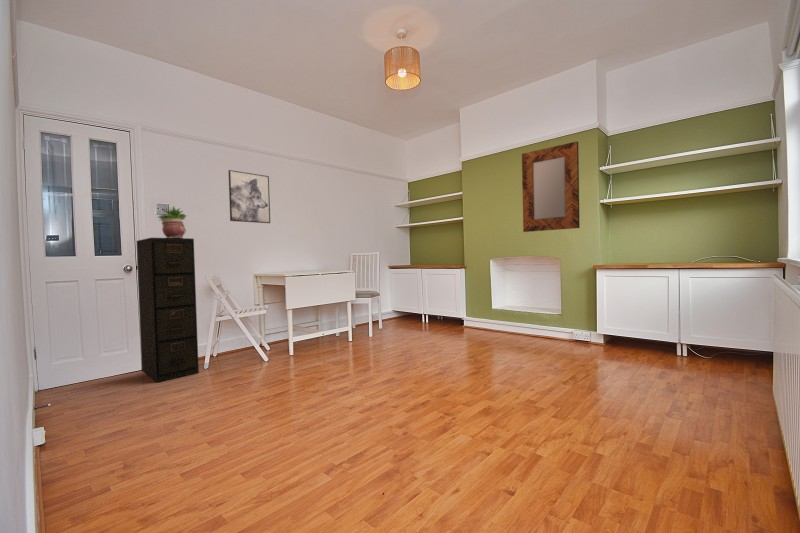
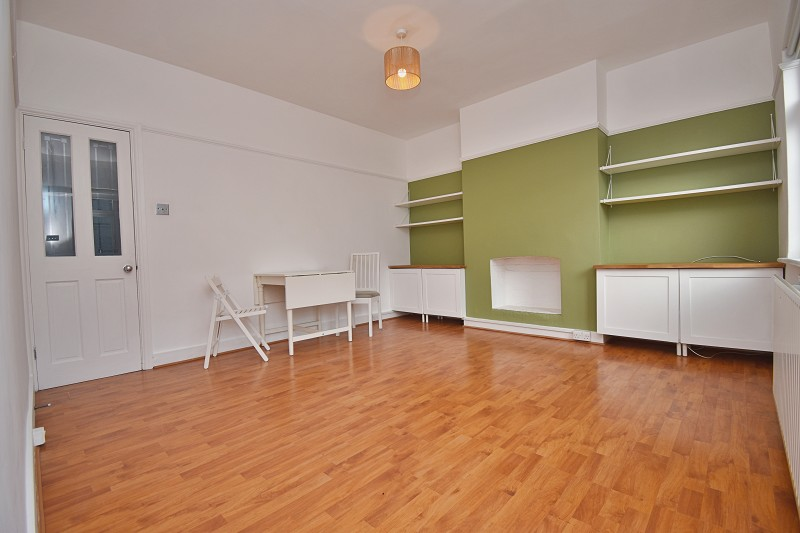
- filing cabinet (167, 306)
- wall art (250, 197)
- home mirror (549, 189)
- potted plant (171, 222)
